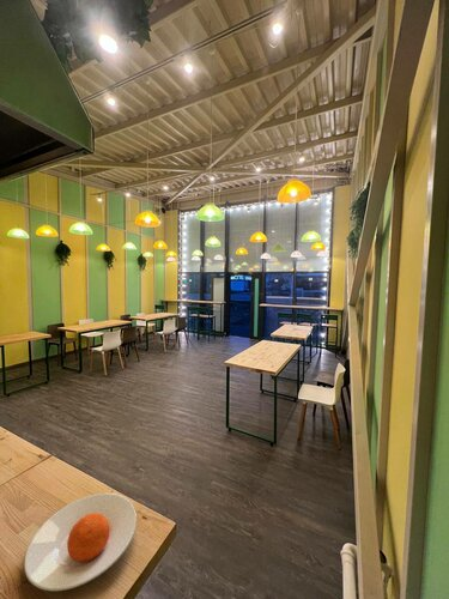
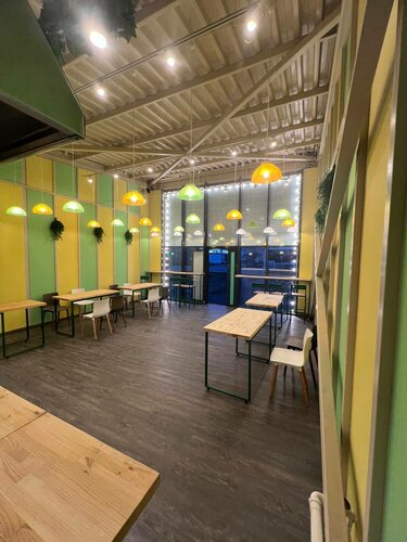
- plate (85, 528)
